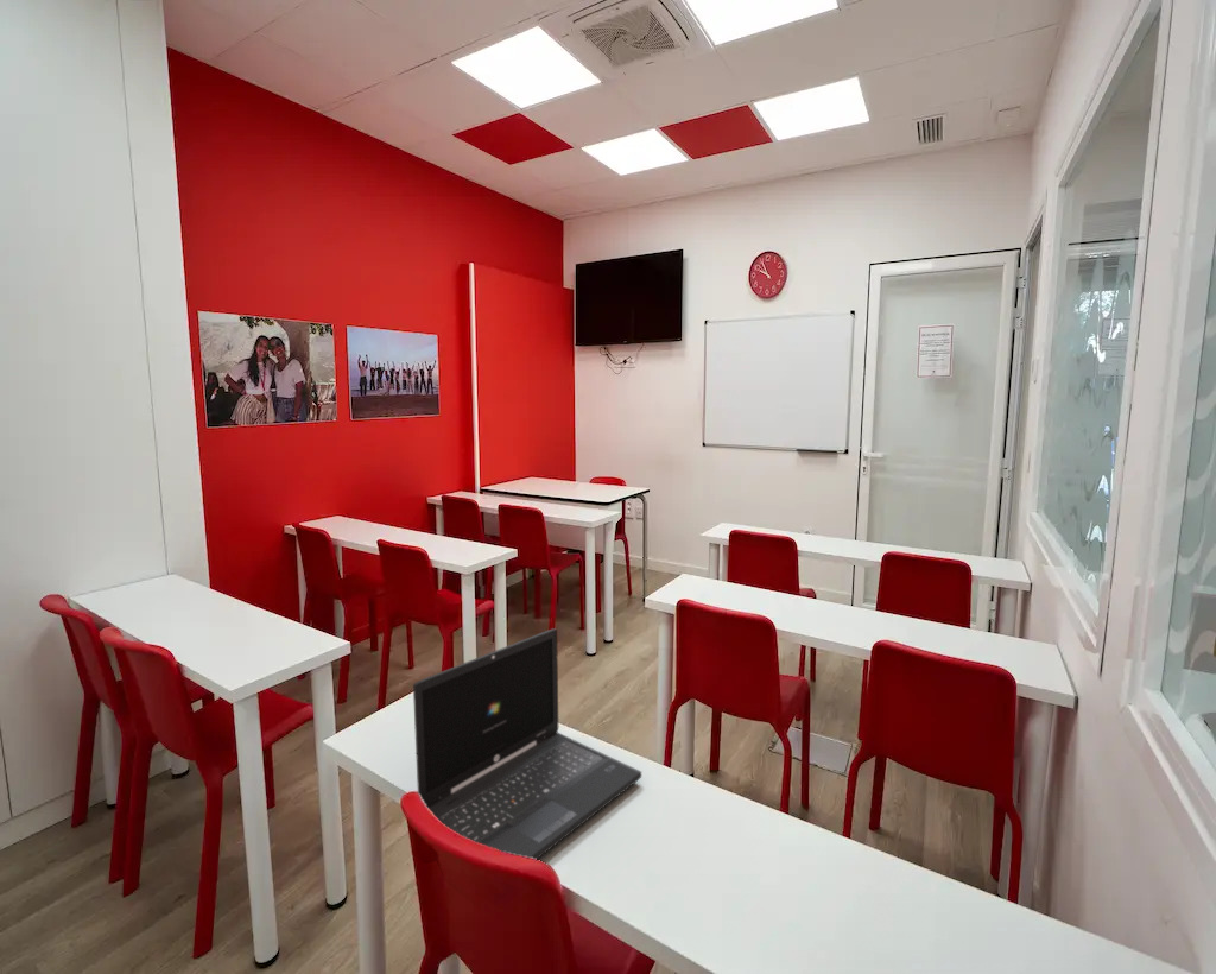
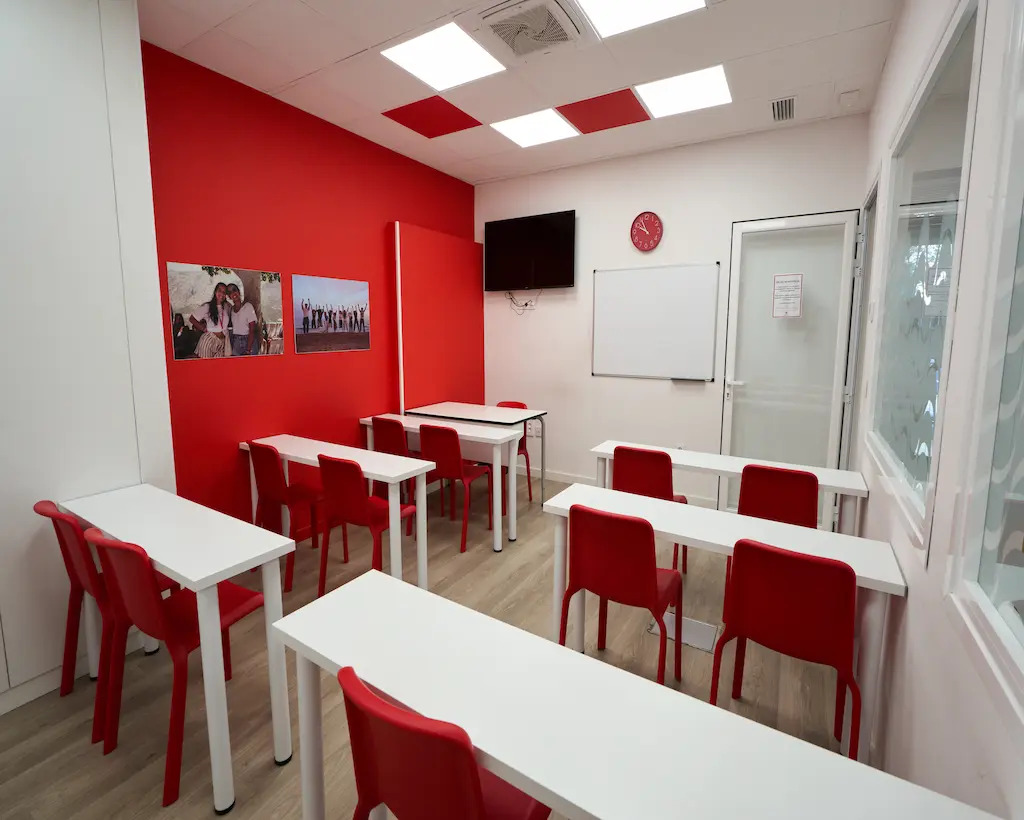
- laptop (534, 734)
